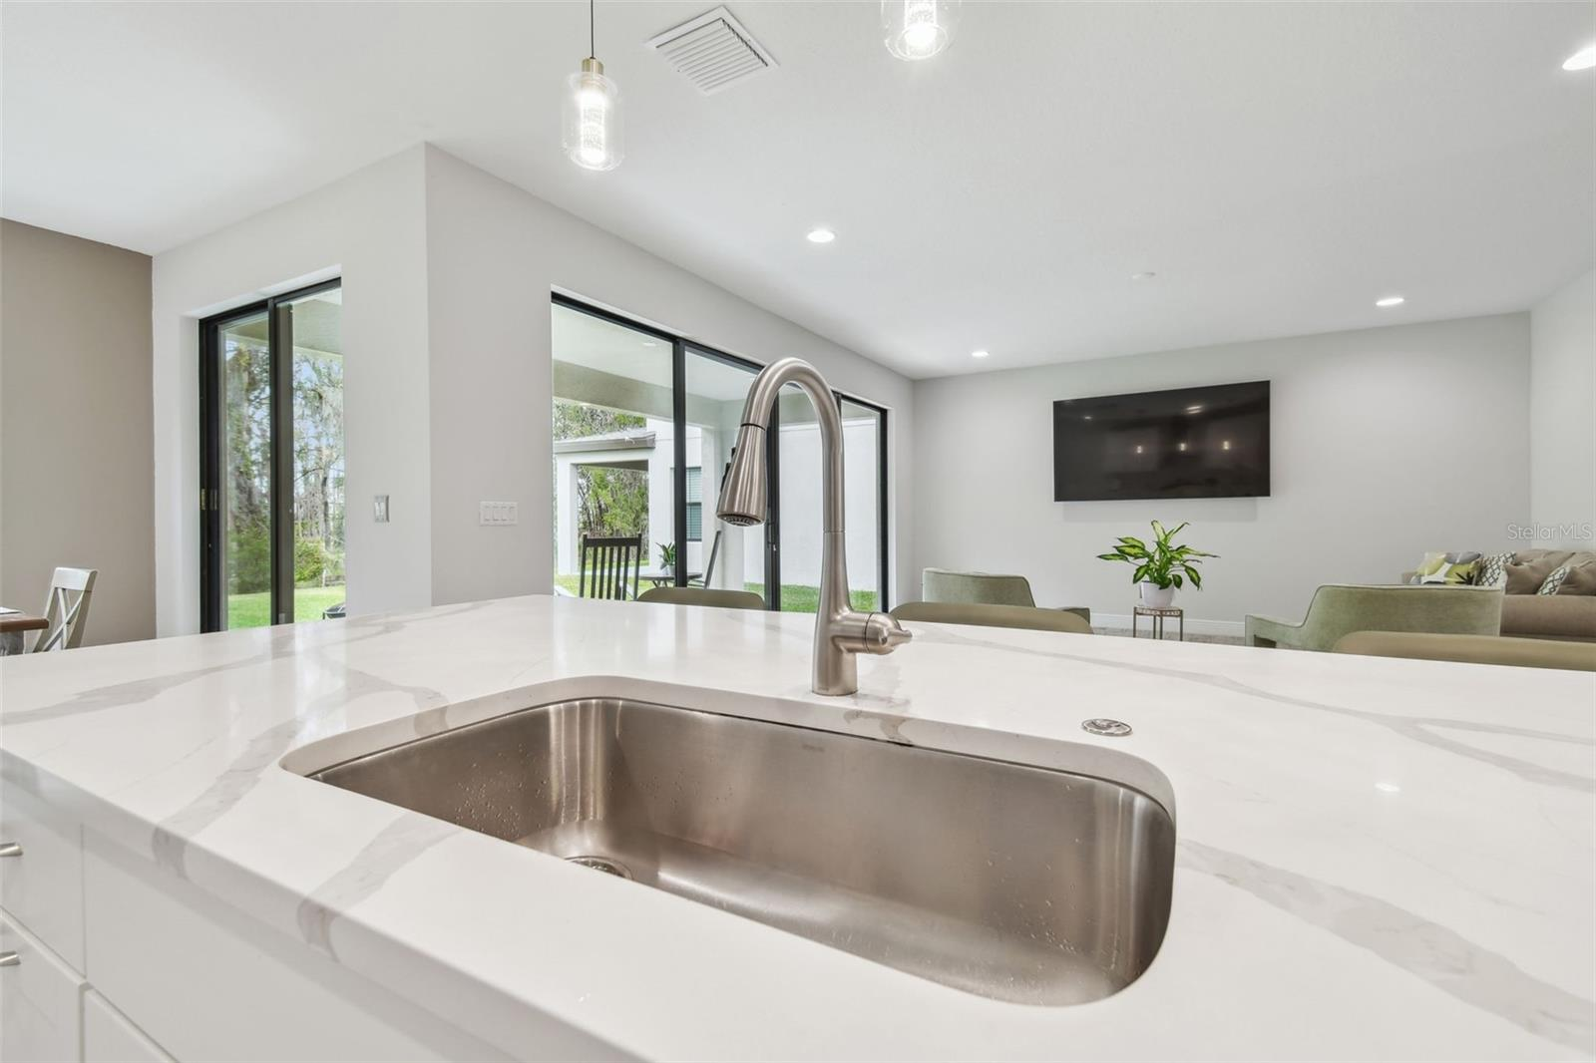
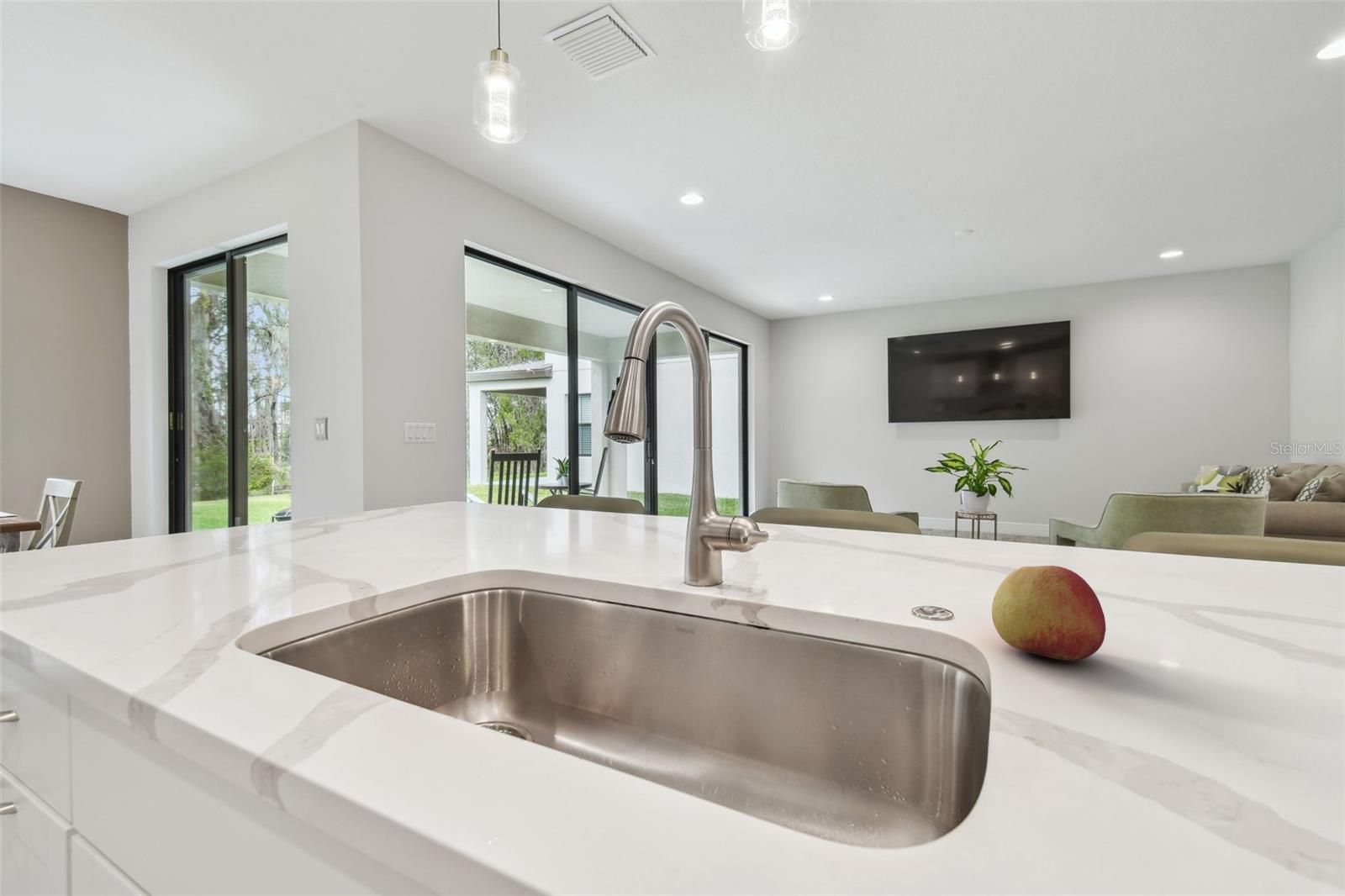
+ apple (1045, 608)
